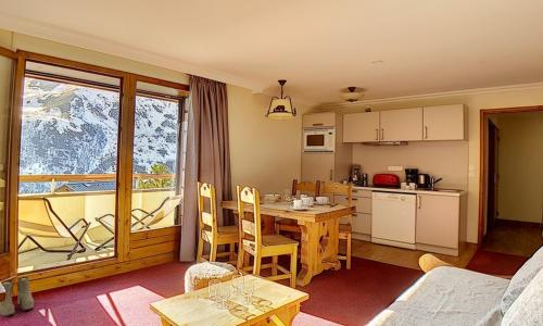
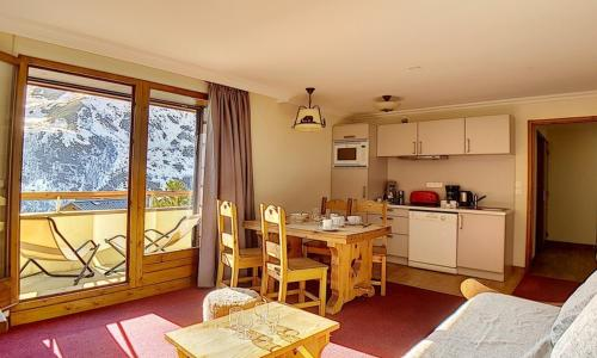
- boots (18, 294)
